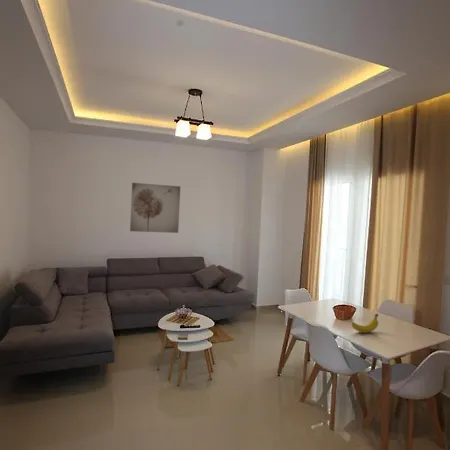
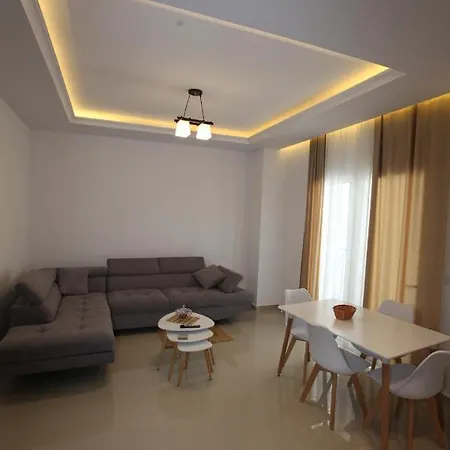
- wall art (155, 208)
- fruit (365, 325)
